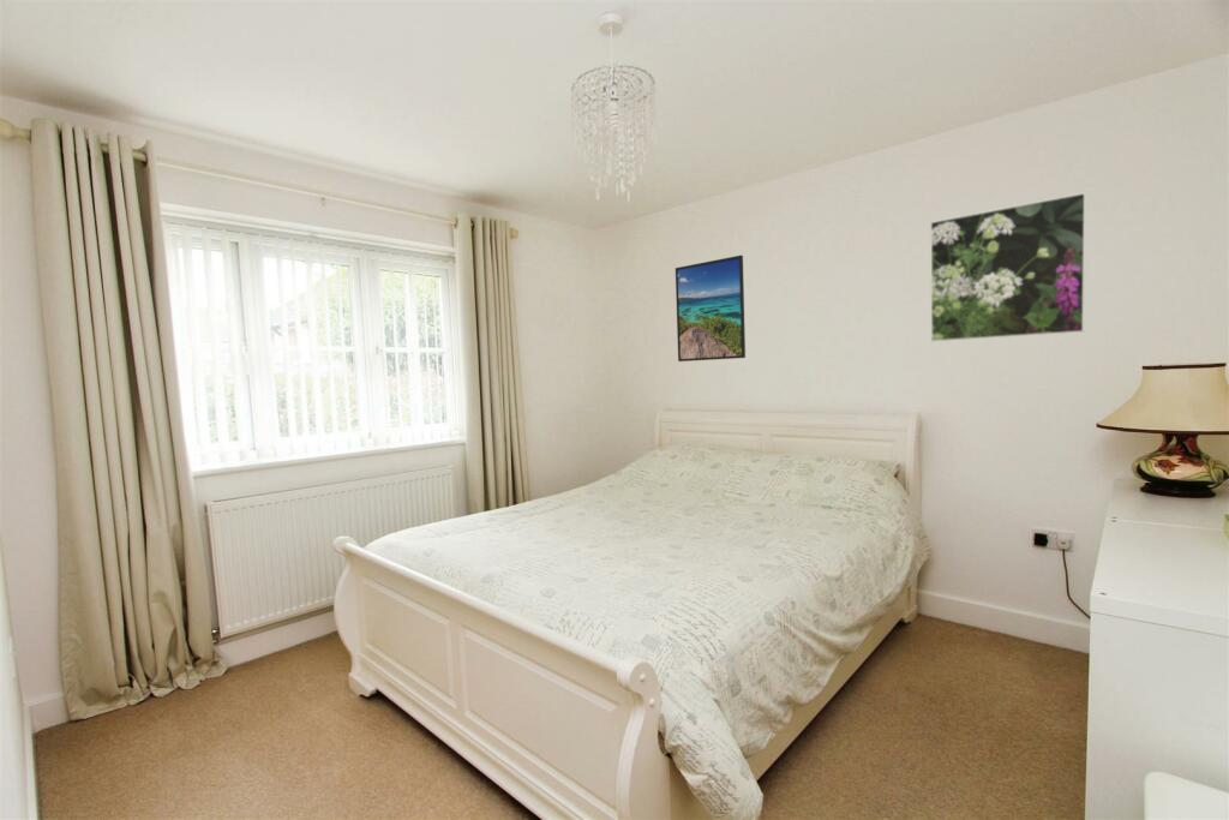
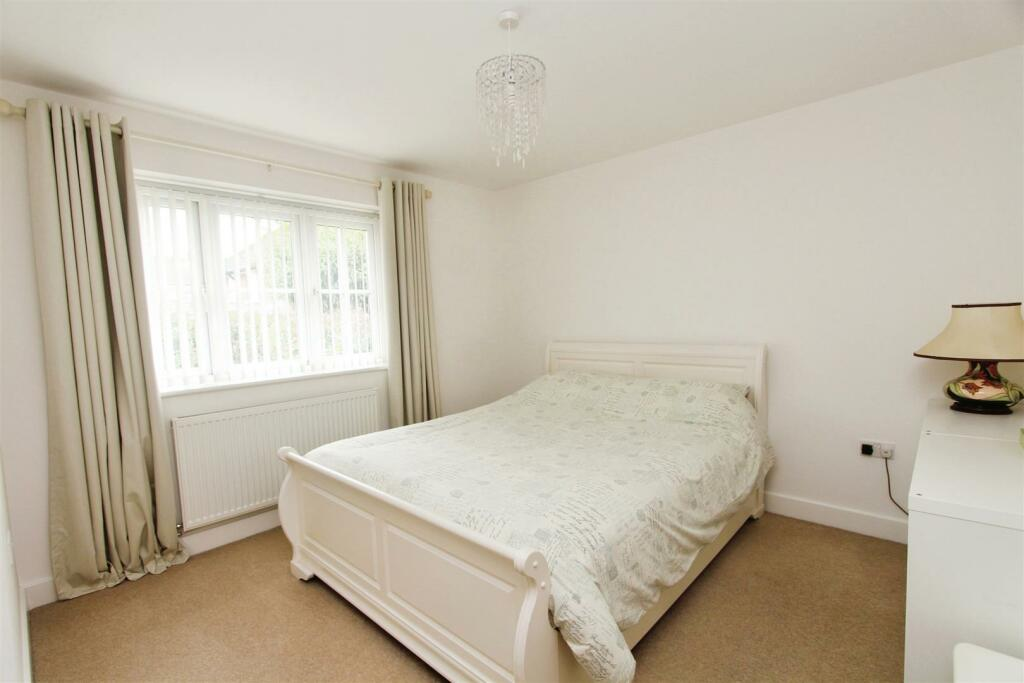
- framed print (1002, 273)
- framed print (708, 311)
